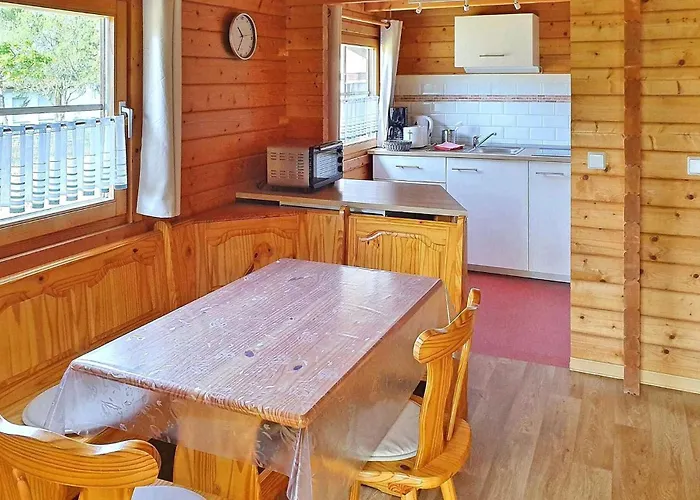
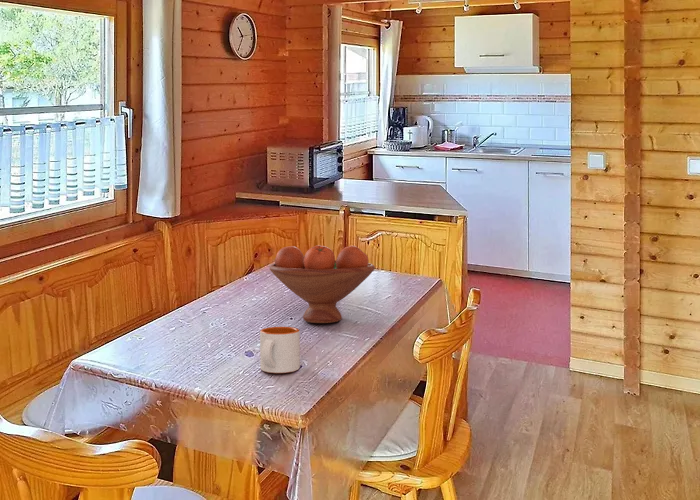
+ mug (277, 350)
+ fruit bowl (322, 282)
